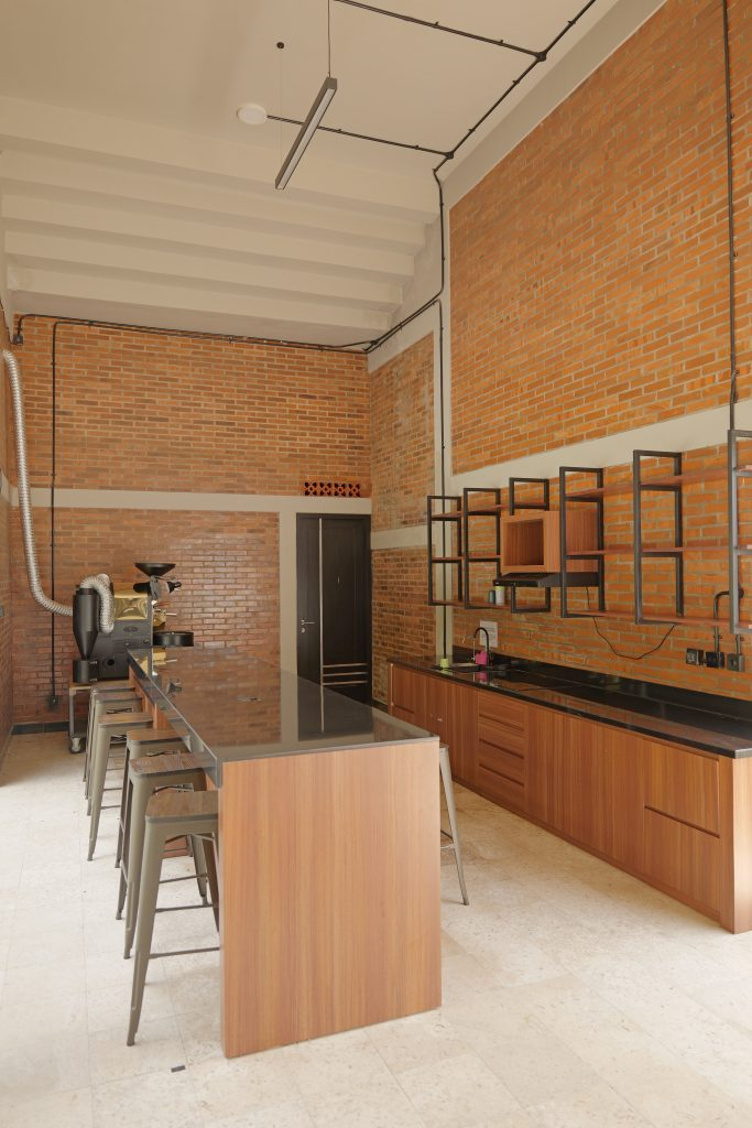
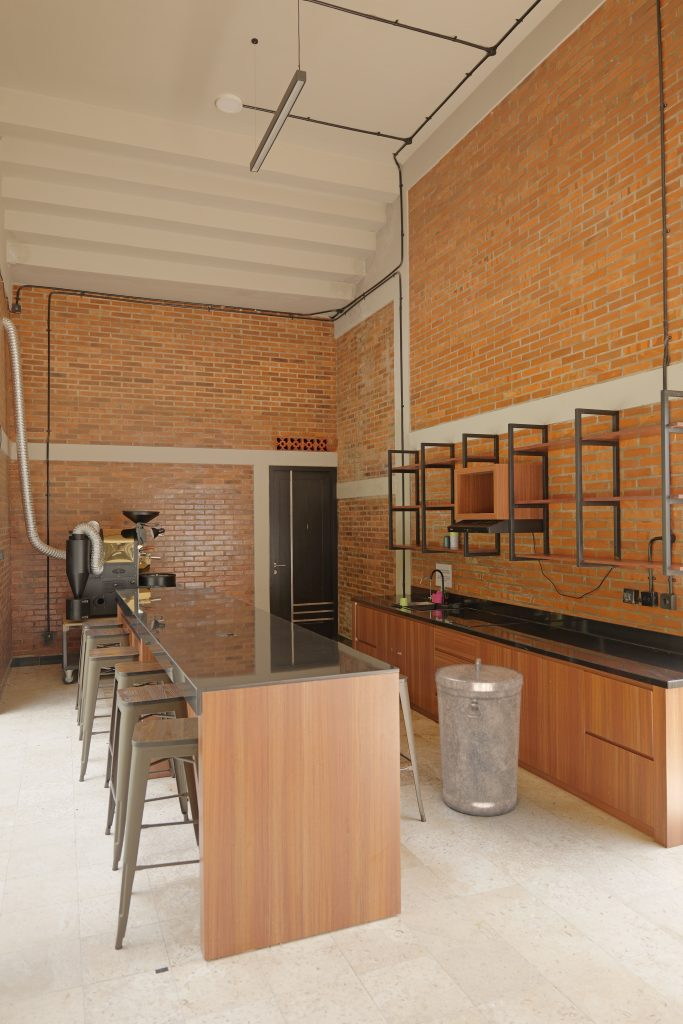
+ trash can (478, 730)
